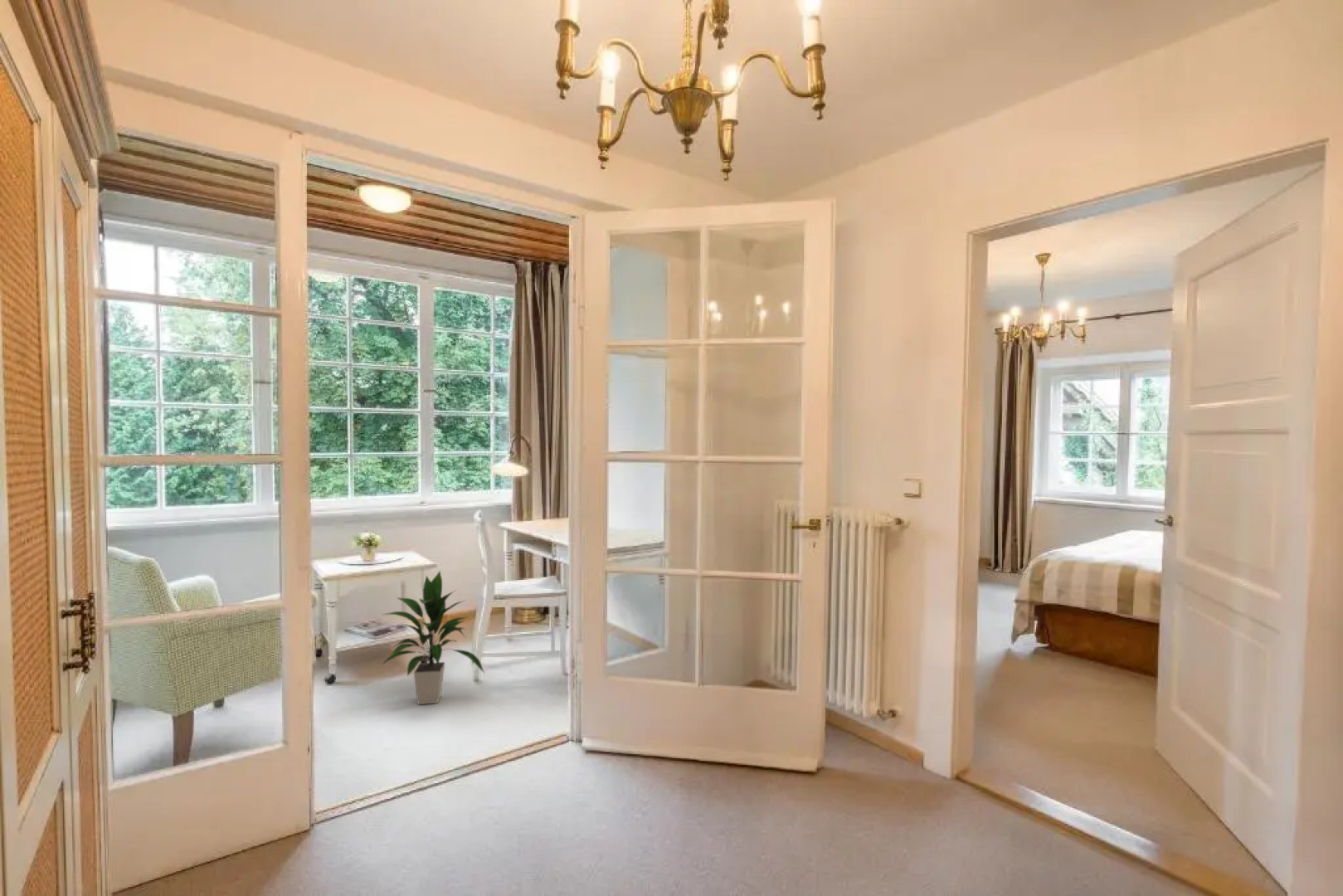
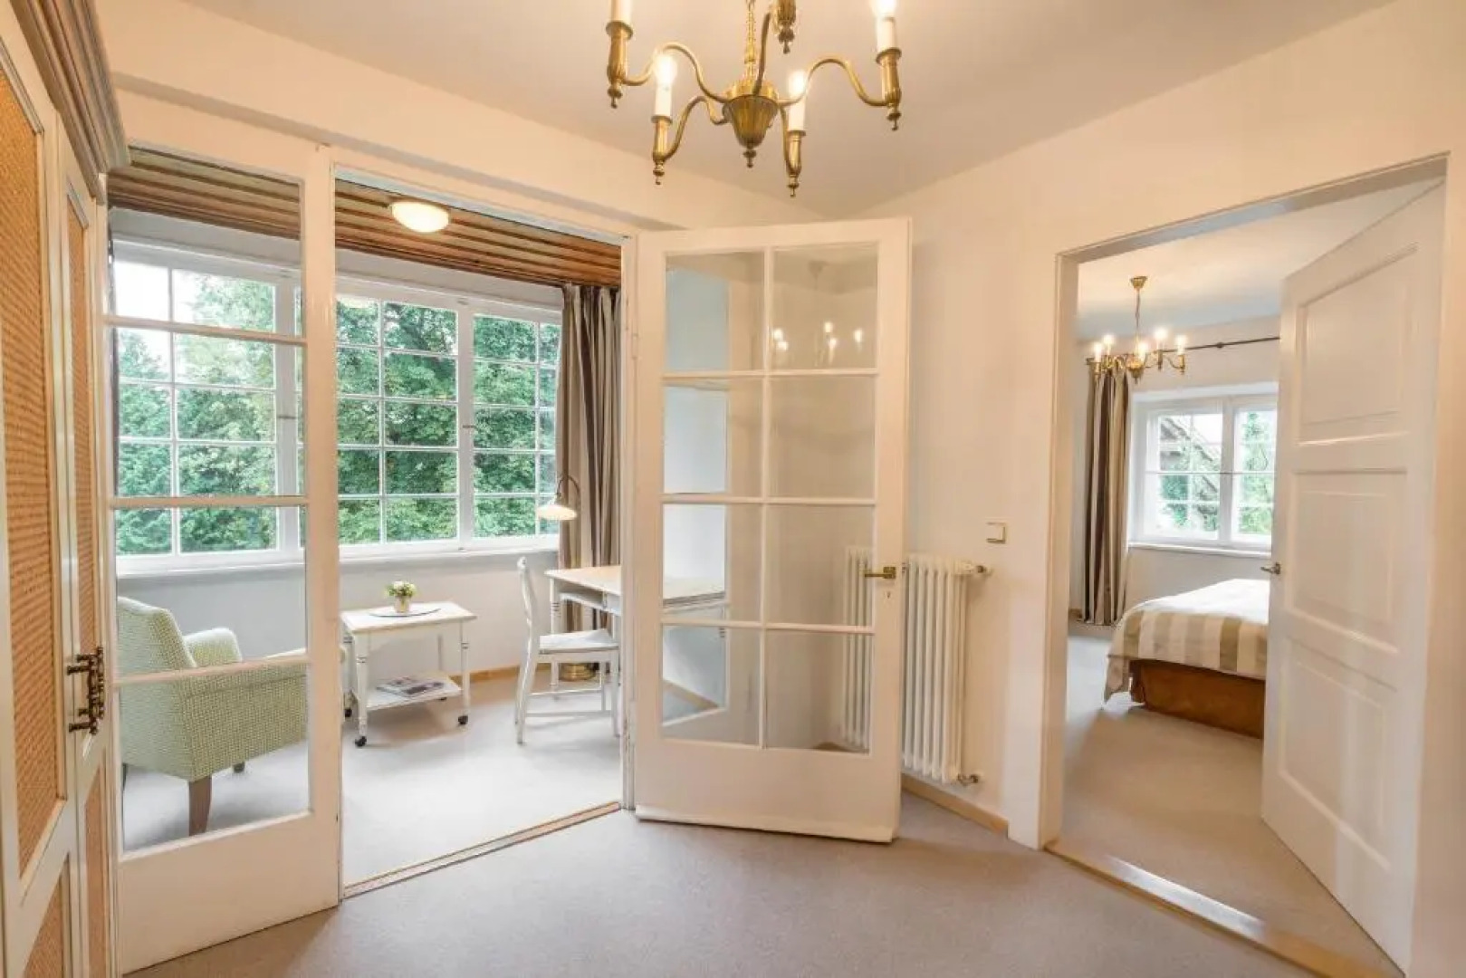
- indoor plant (434, 639)
